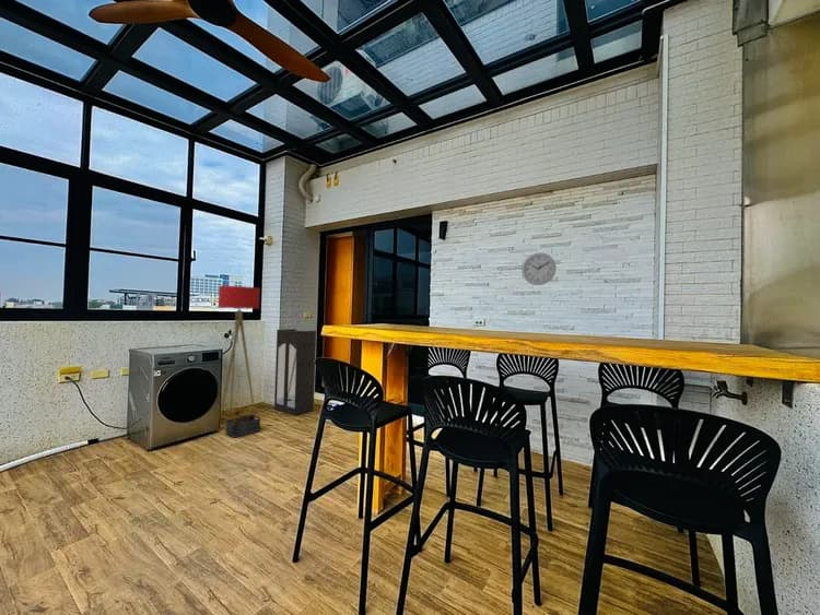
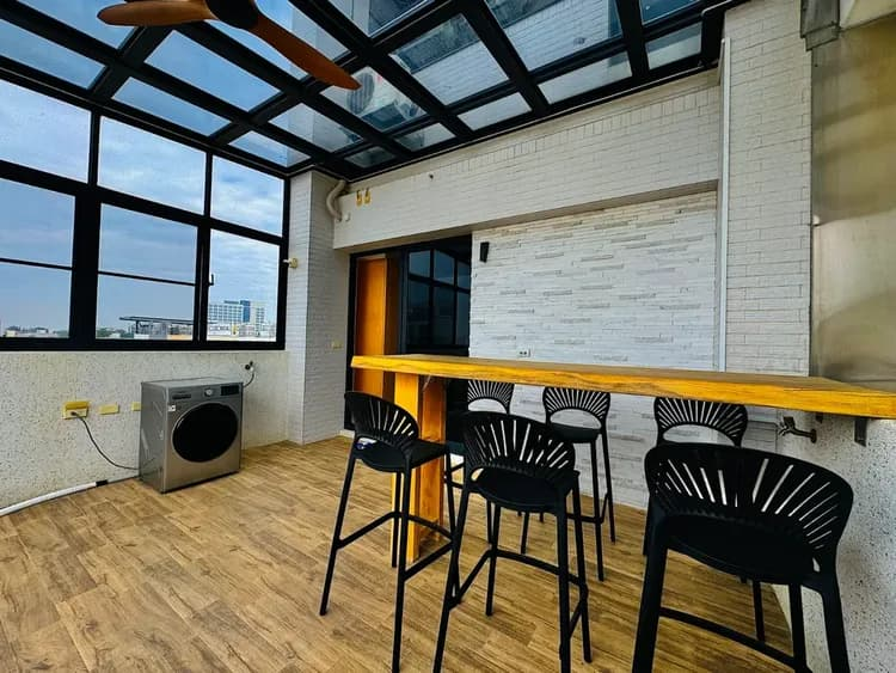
- floor lamp (237, 353)
- wall clock (538, 269)
- cabinet (294, 369)
- storage bin (243, 425)
